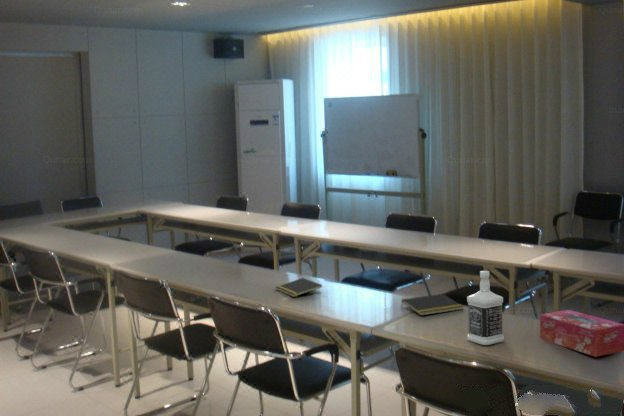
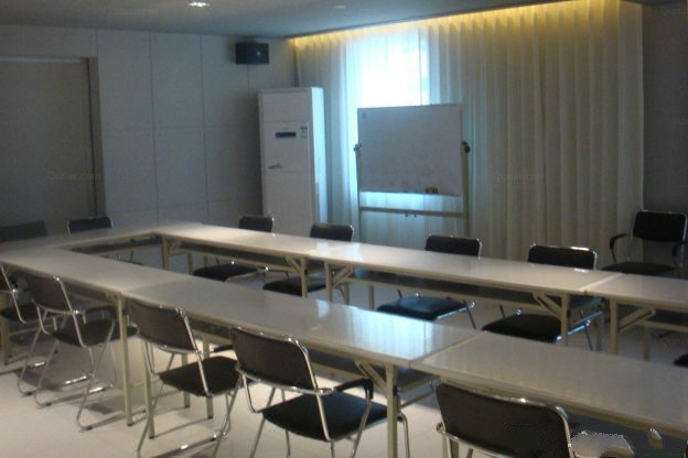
- notepad (432, 304)
- notepad (298, 287)
- tissue box (581, 331)
- bottle (485, 305)
